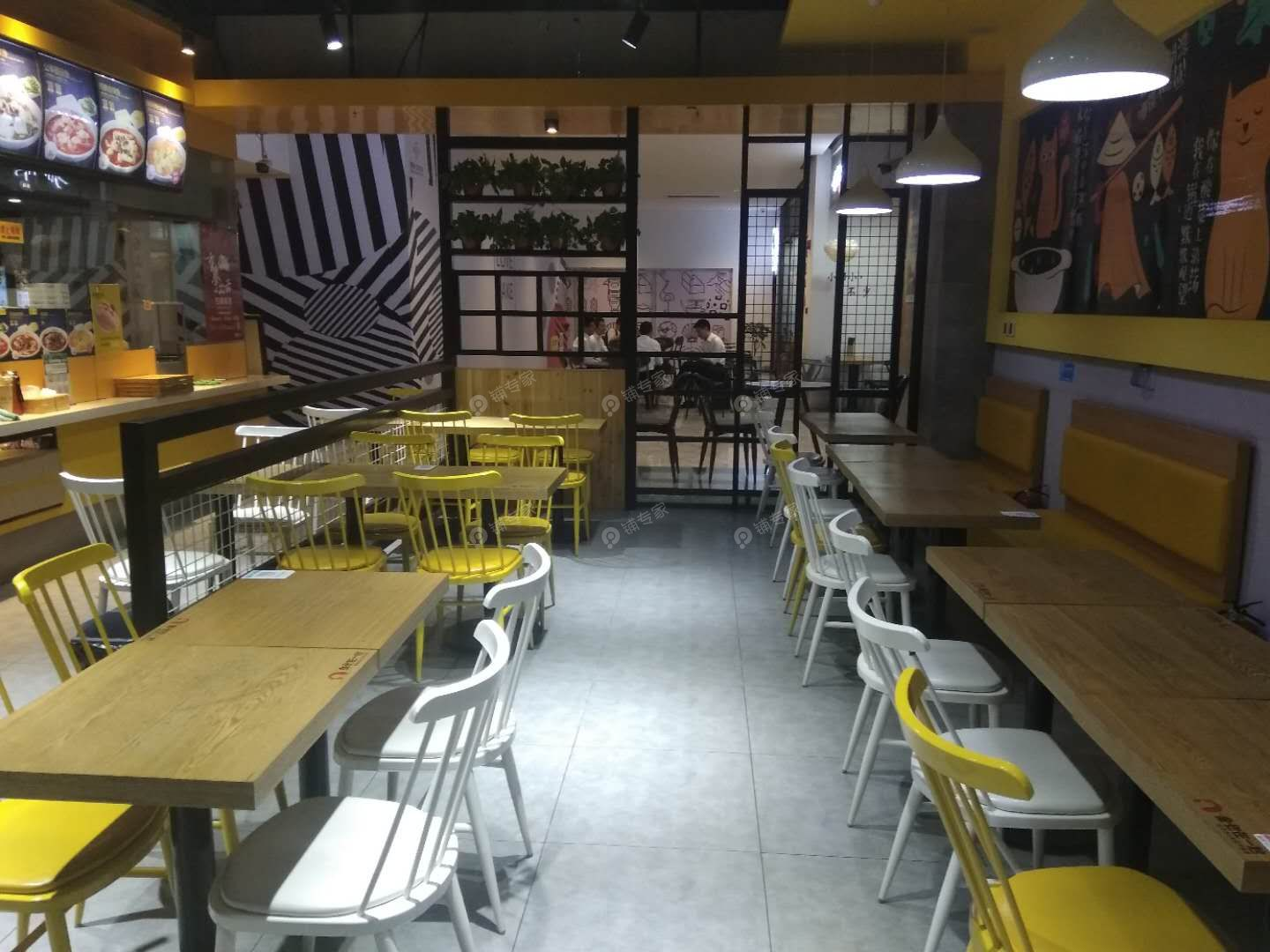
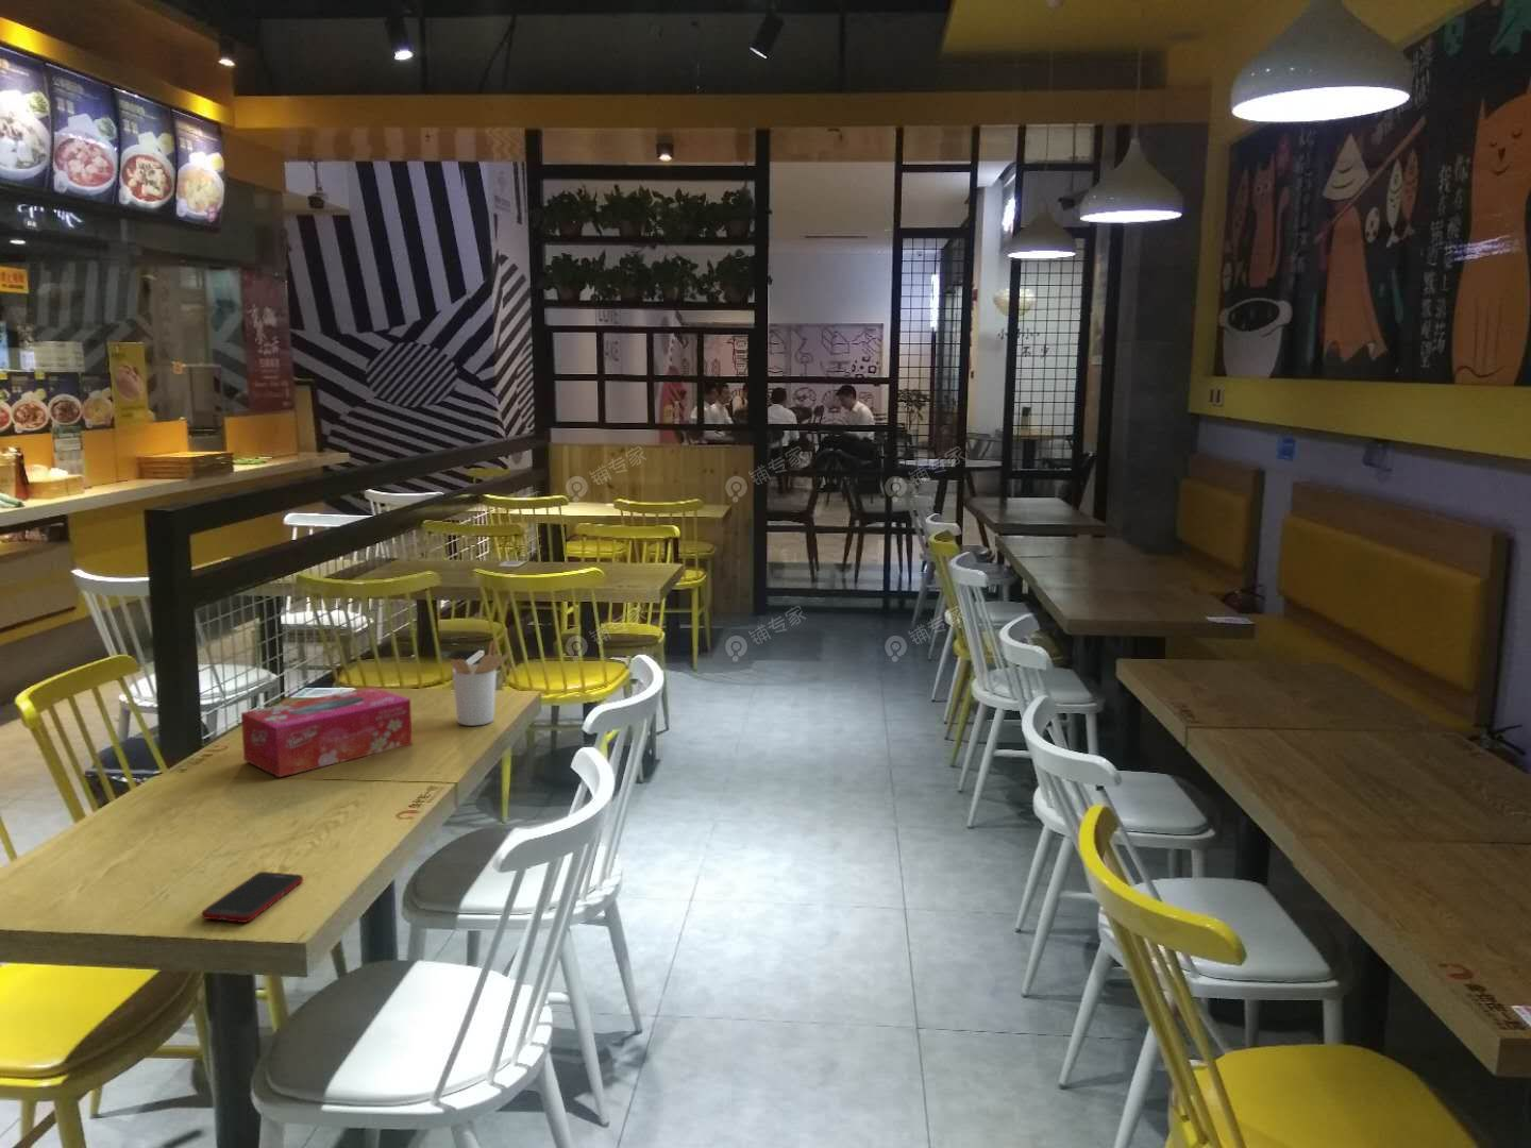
+ utensil holder (482, 684)
+ cell phone (254, 896)
+ tissue box (329, 728)
